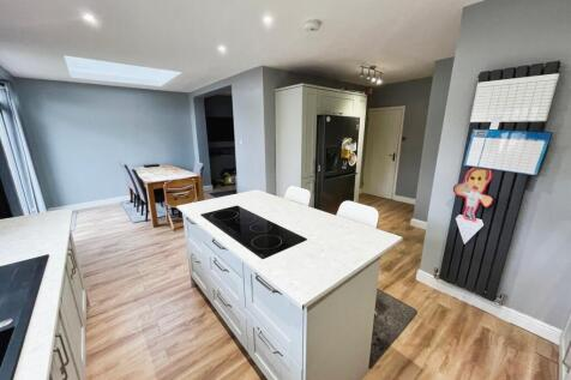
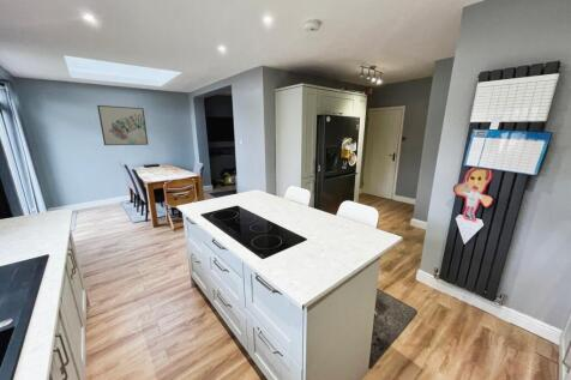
+ wall art (124, 126)
